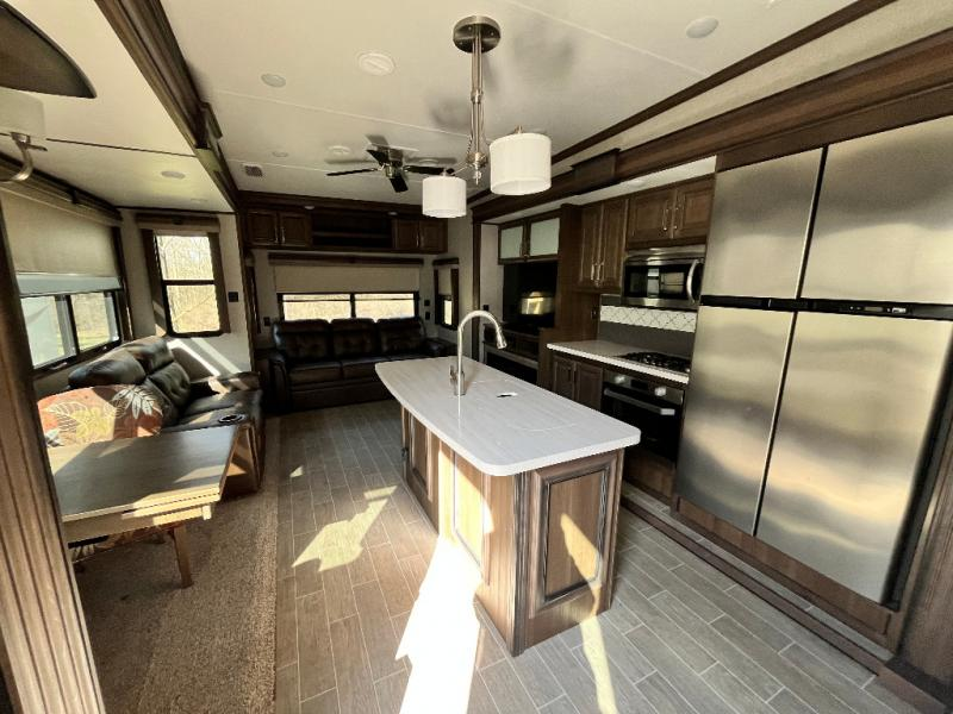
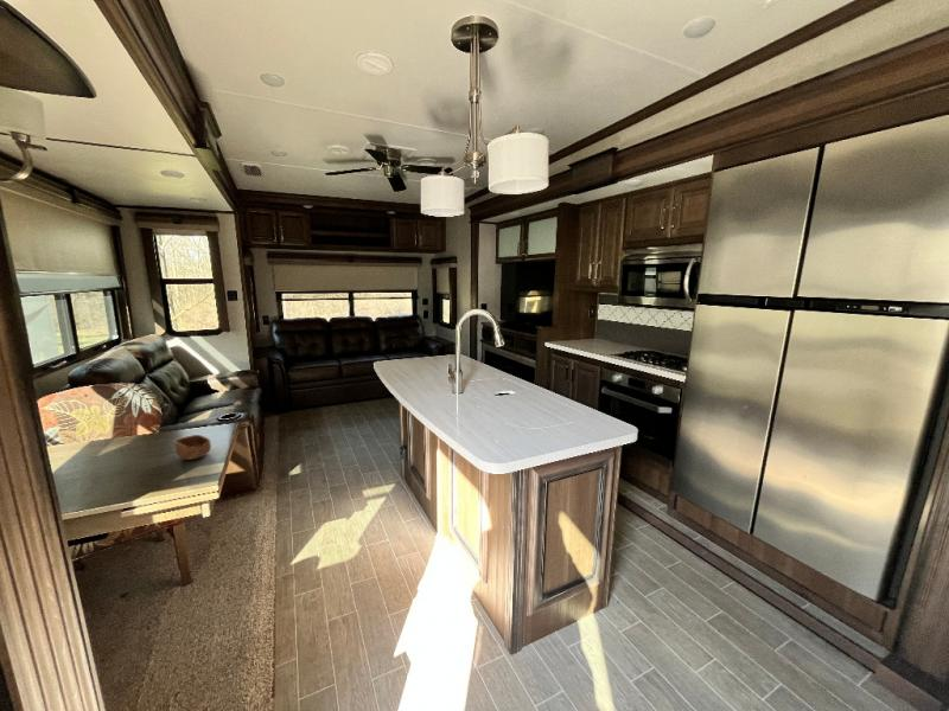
+ bowl (192, 447)
